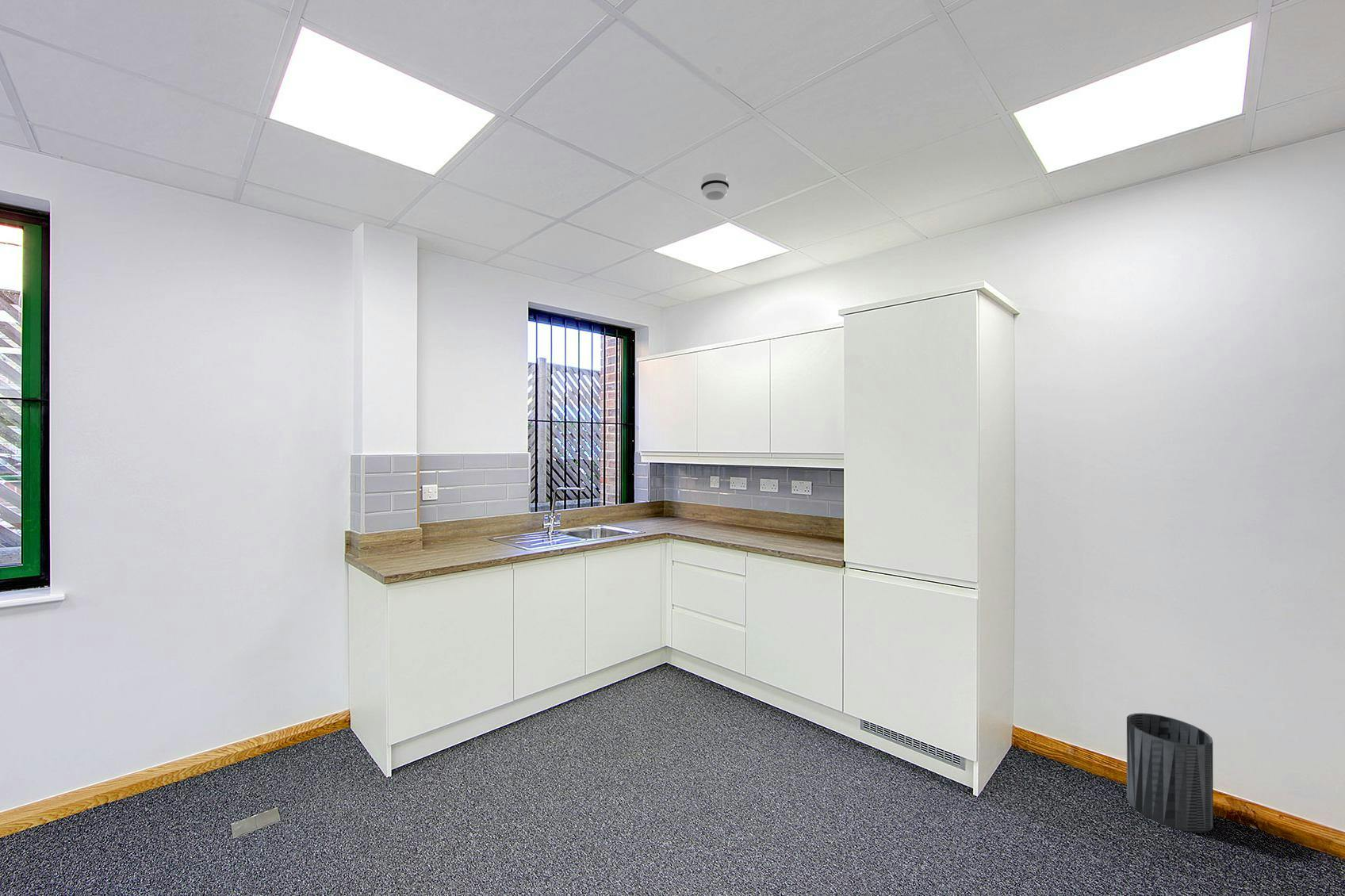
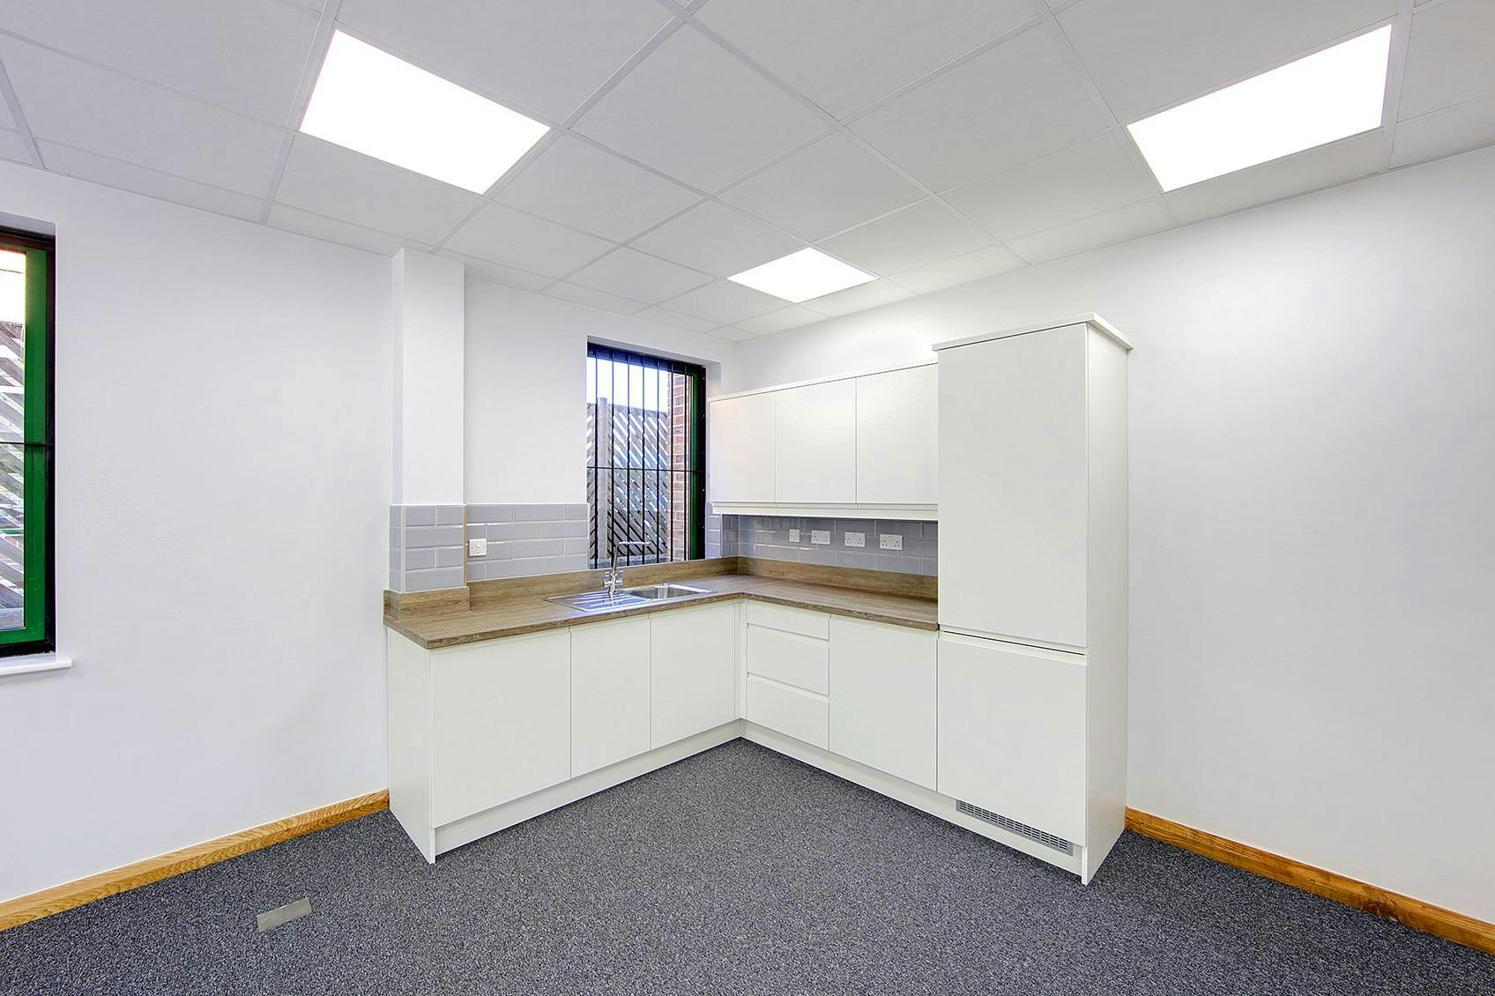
- trash can (1167, 769)
- smoke detector (715, 187)
